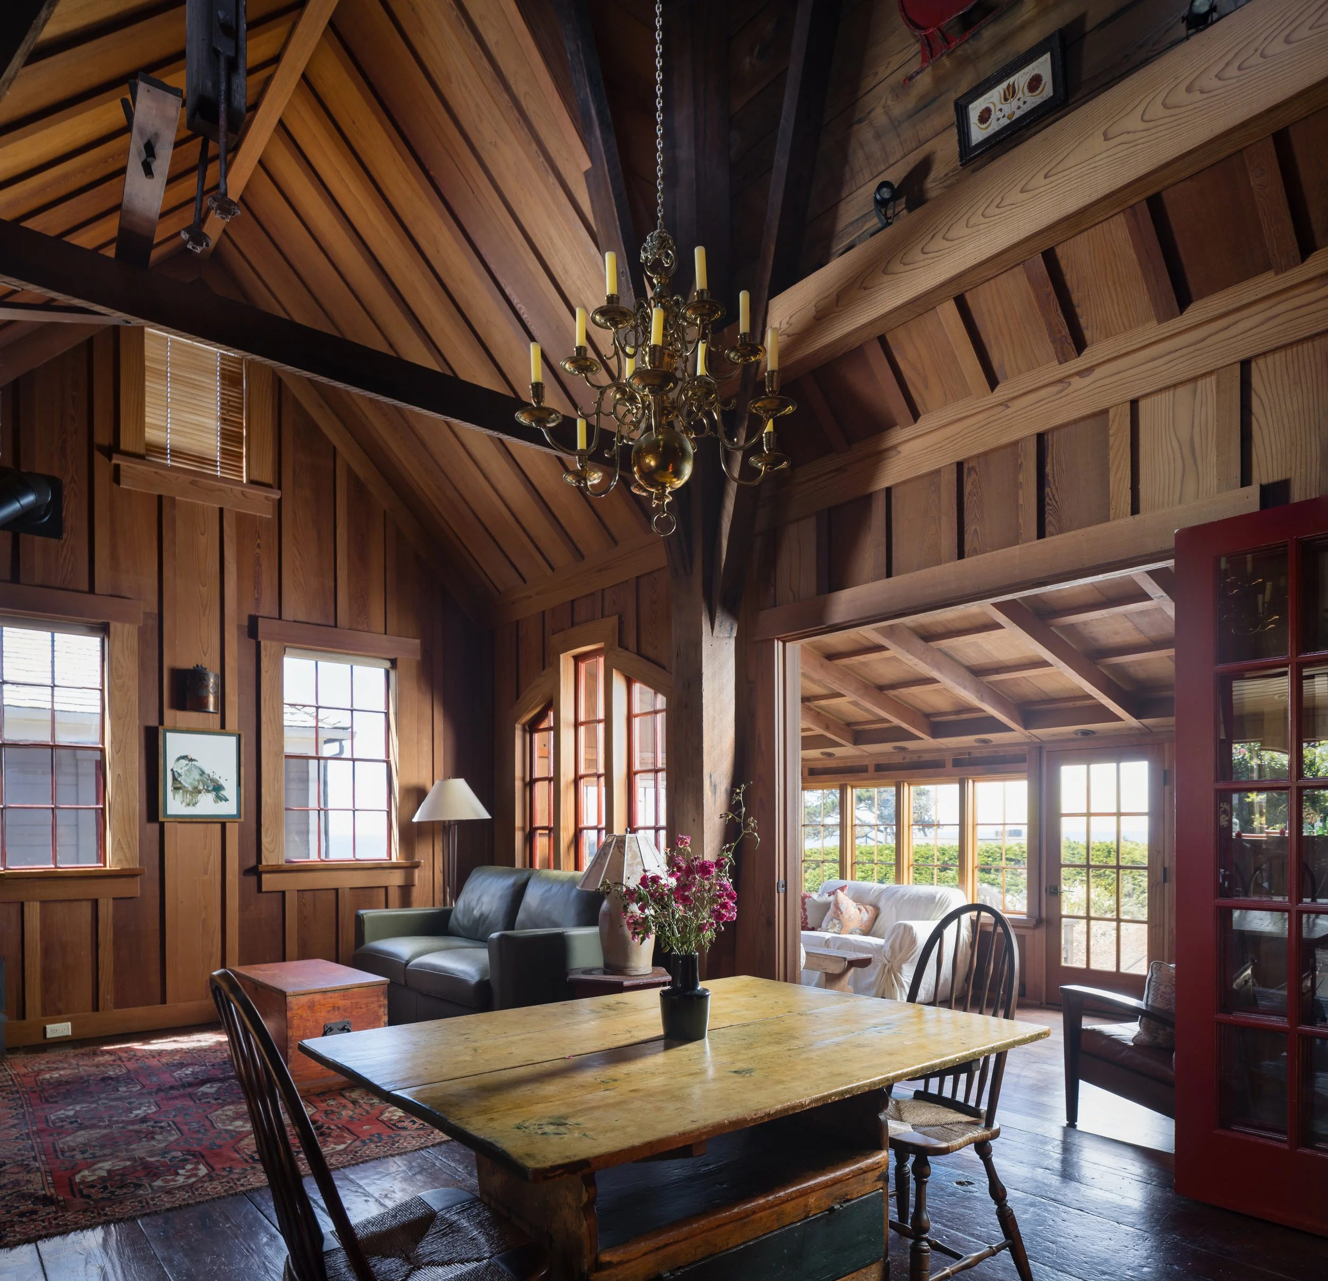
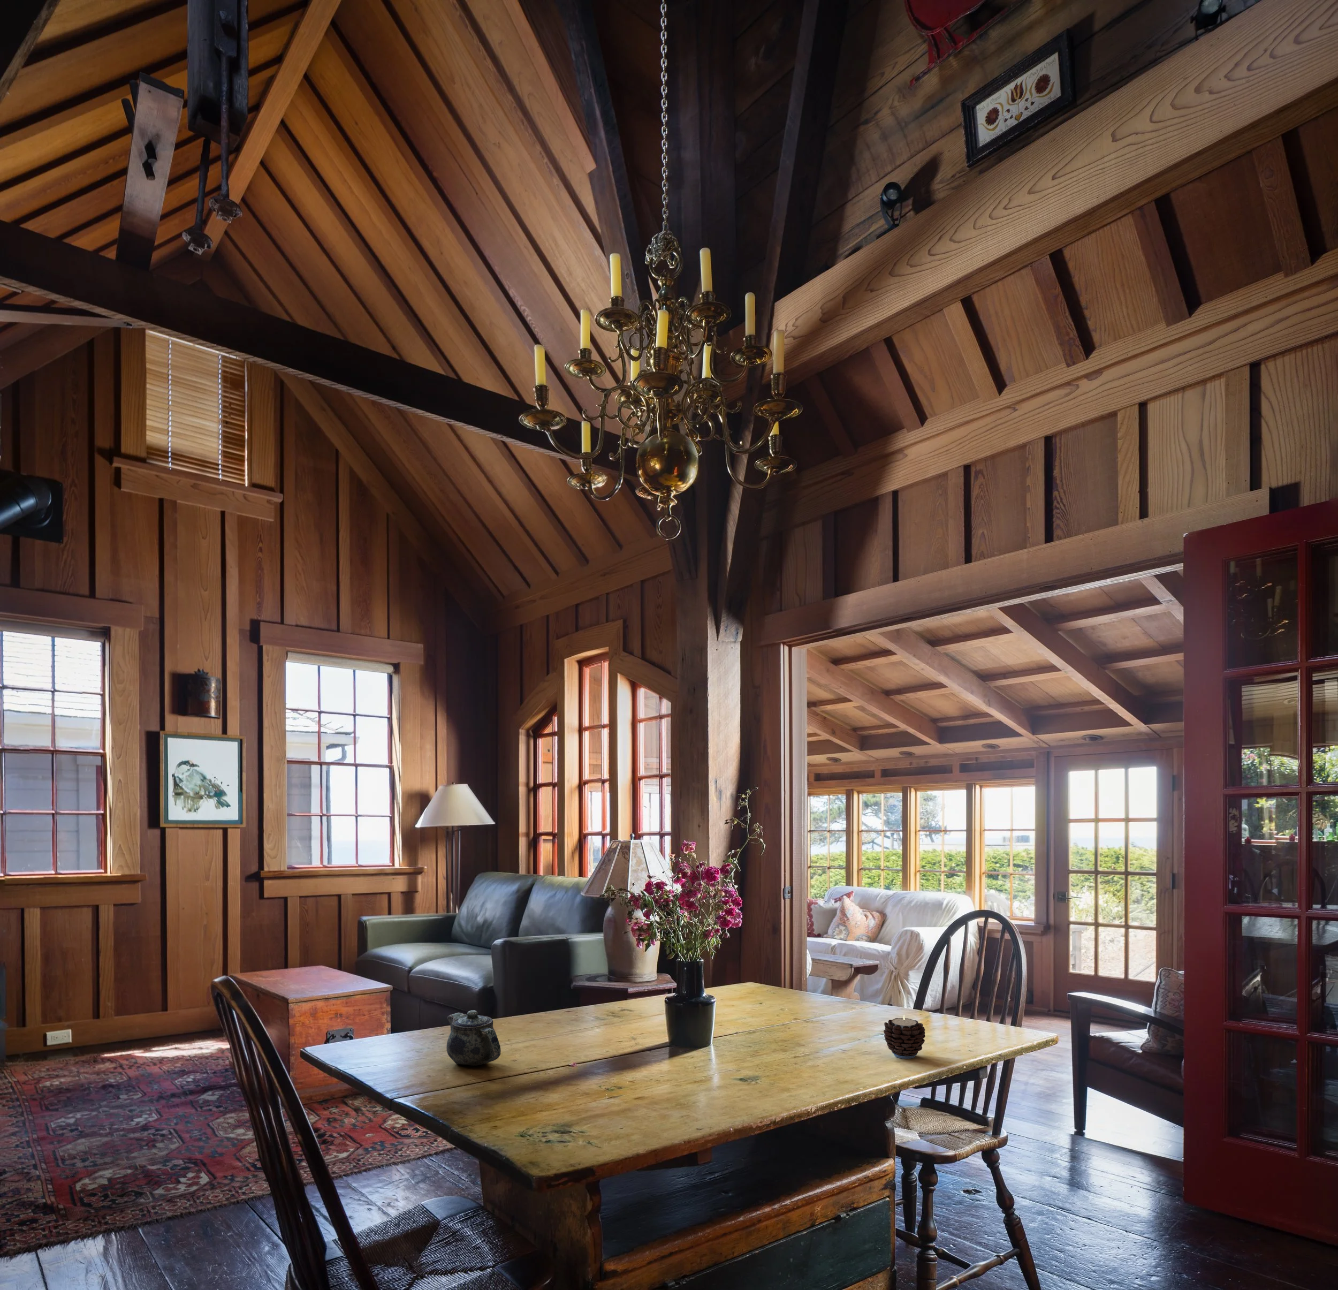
+ candle (904, 1034)
+ chinaware (473, 1037)
